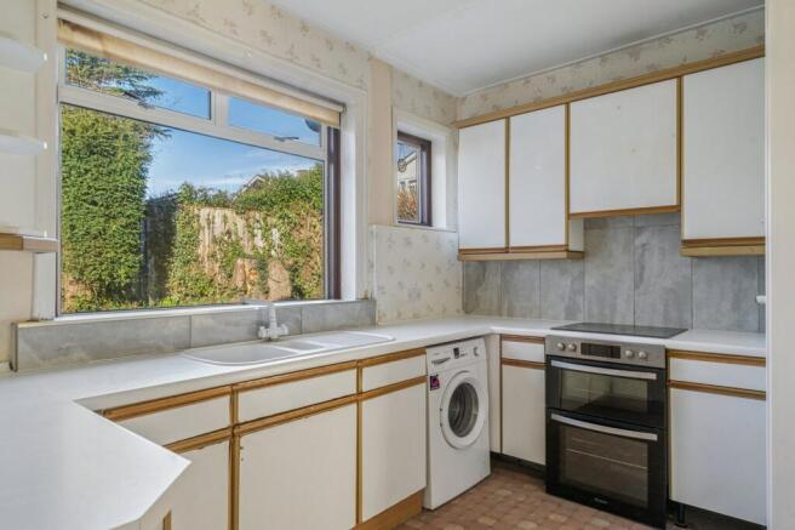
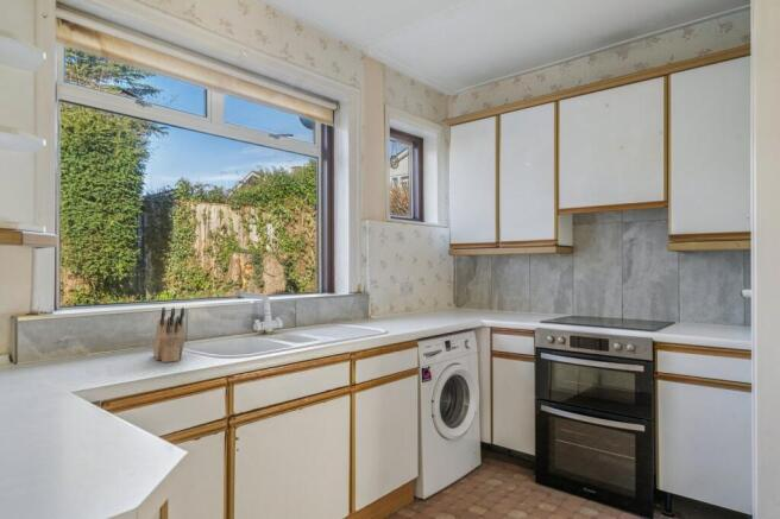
+ knife block (169, 331)
